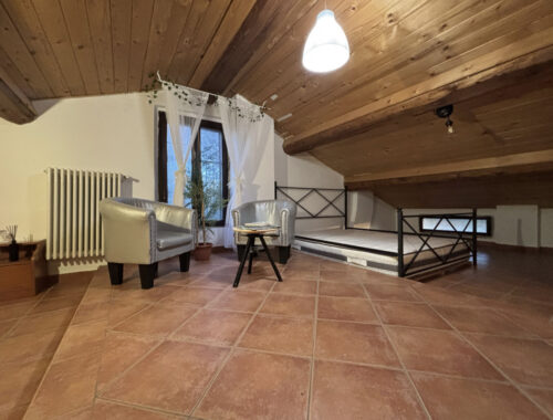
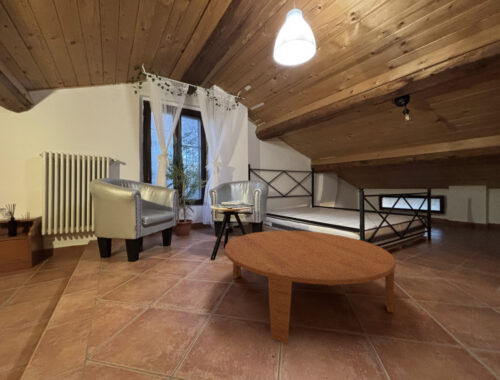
+ coffee table (301, 268)
